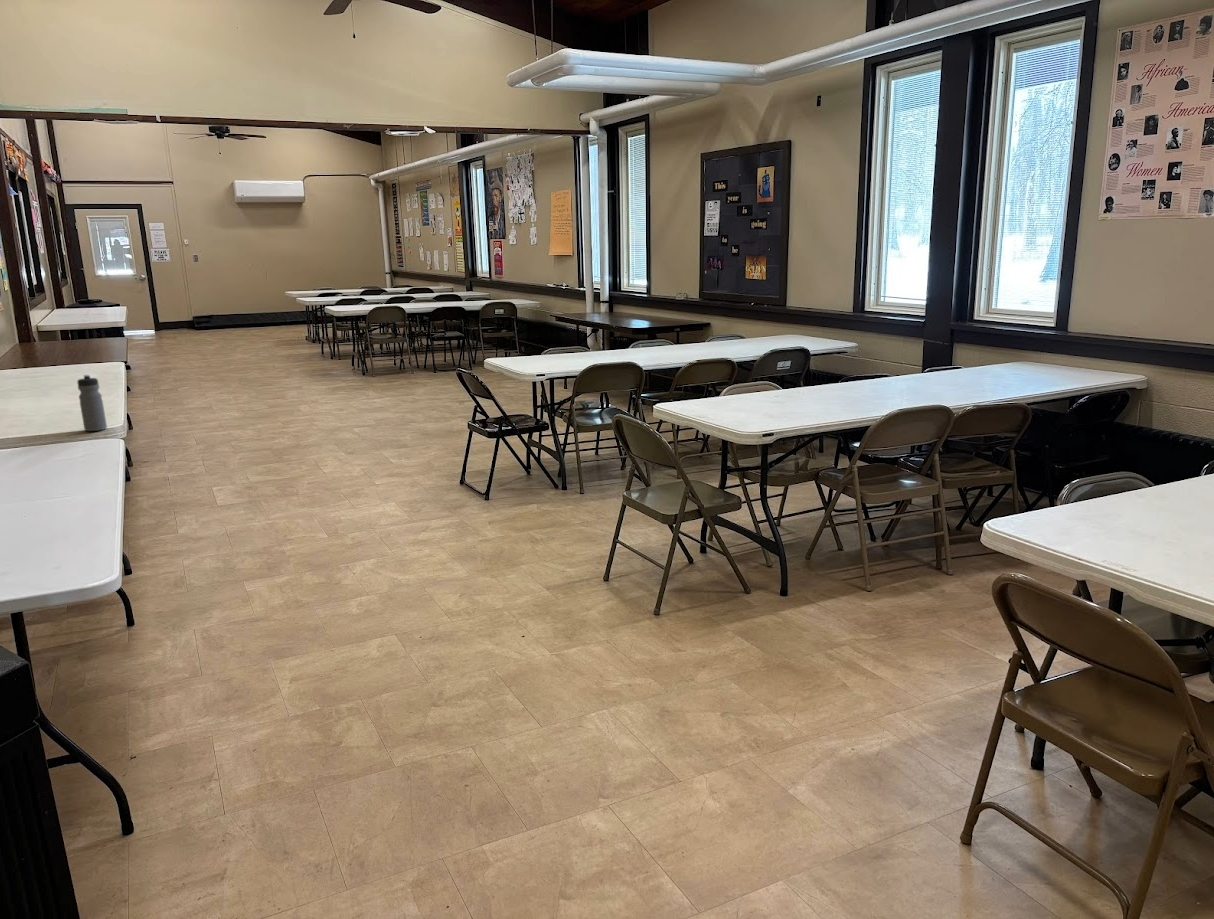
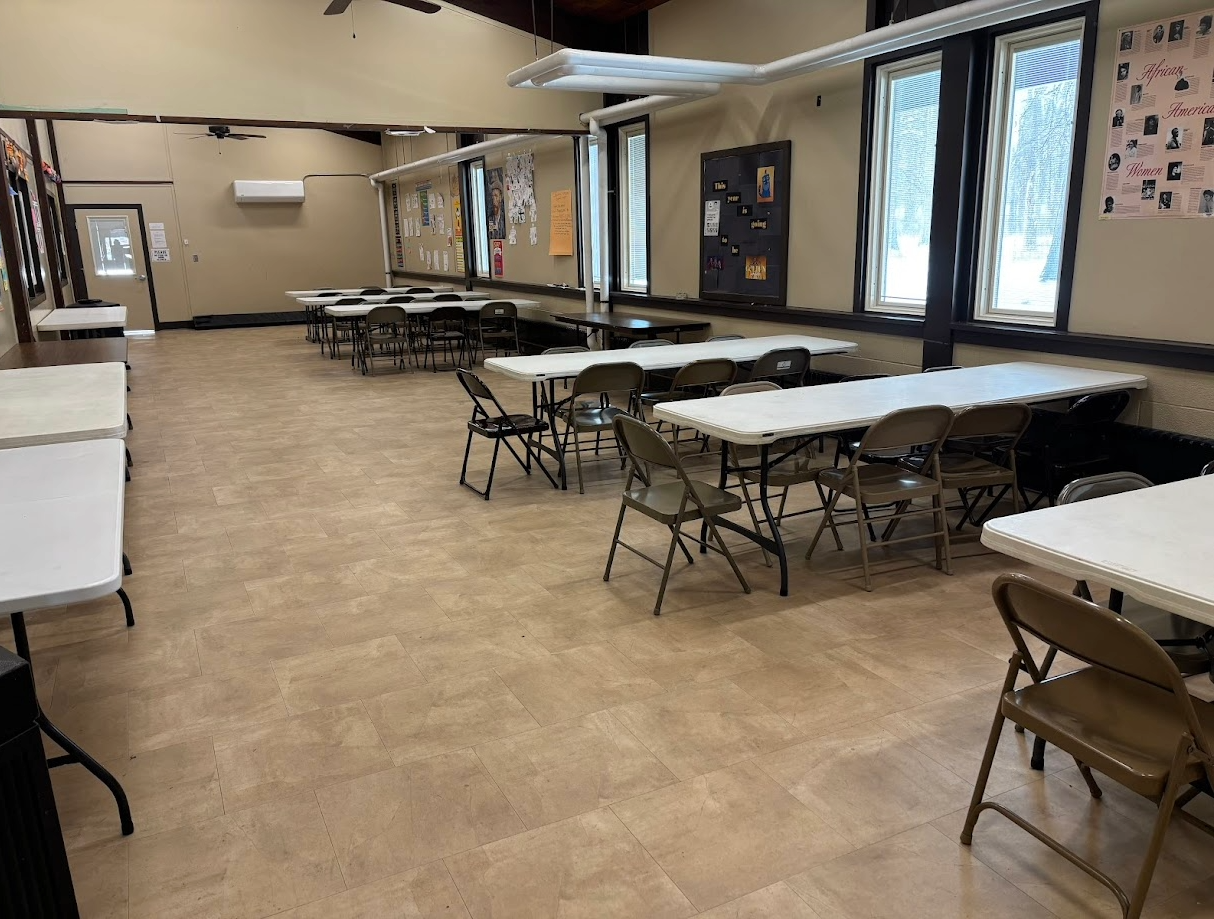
- water bottle (91, 402)
